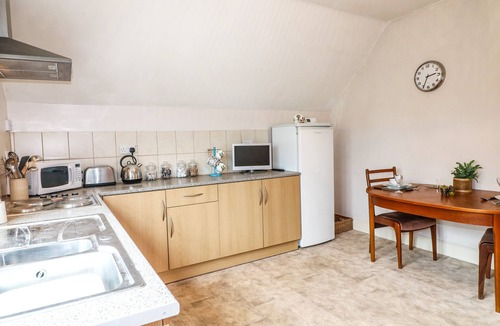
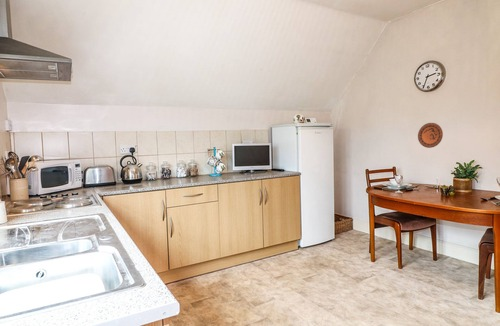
+ decorative plate (430, 135)
